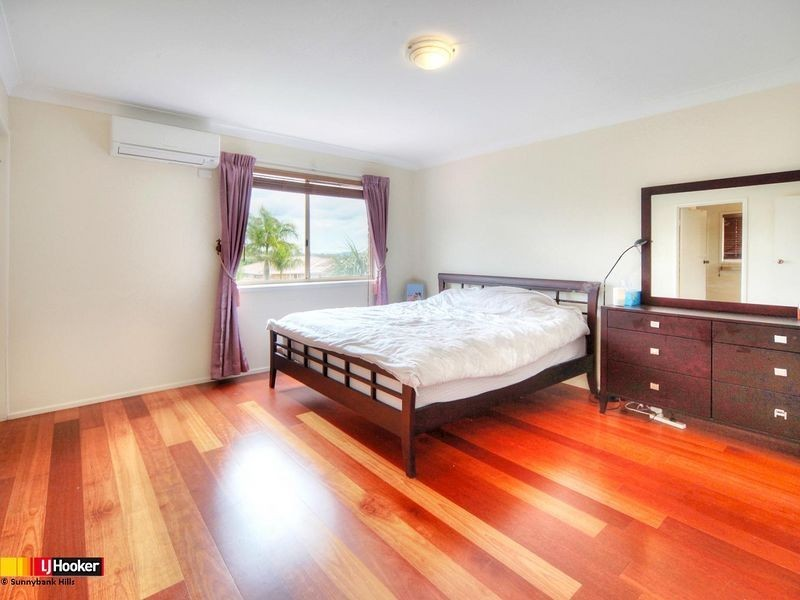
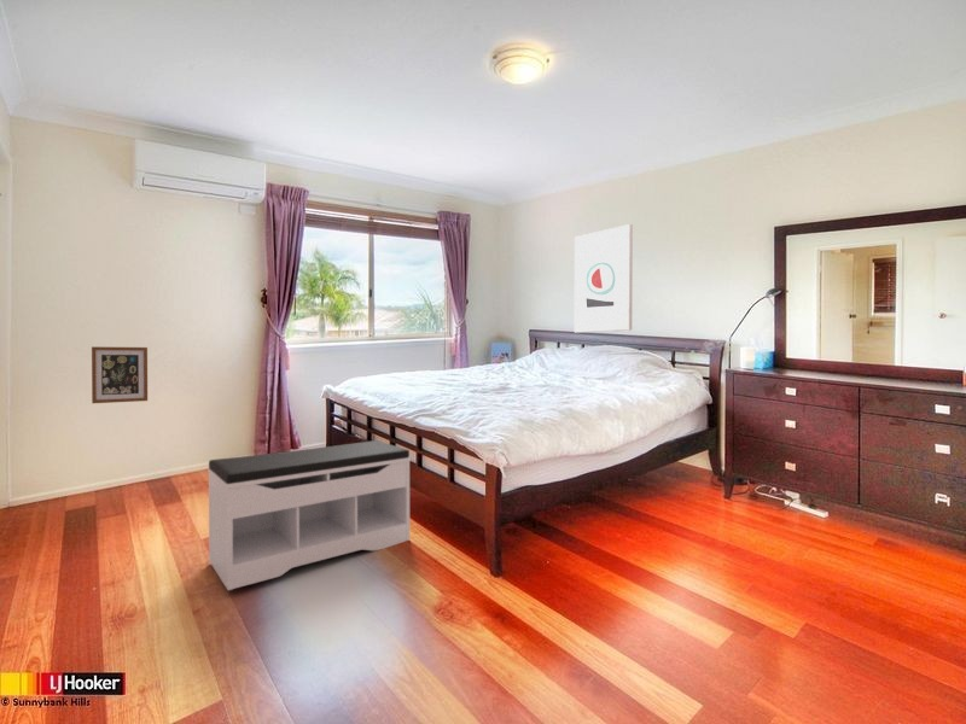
+ wall art (601, 281)
+ wall art (120, 374)
+ bench (314, 502)
